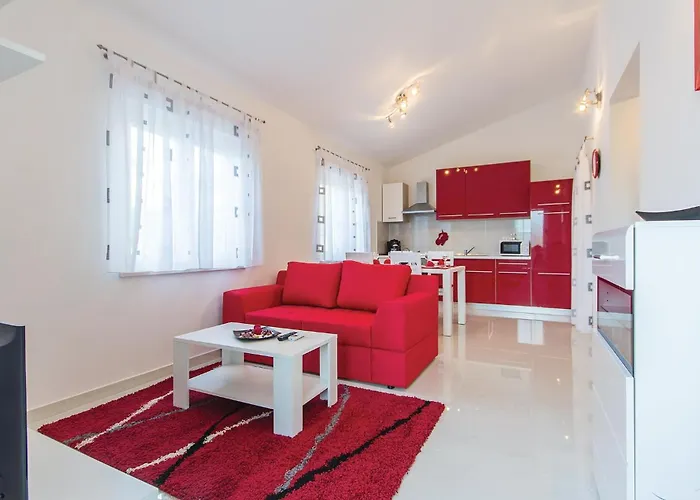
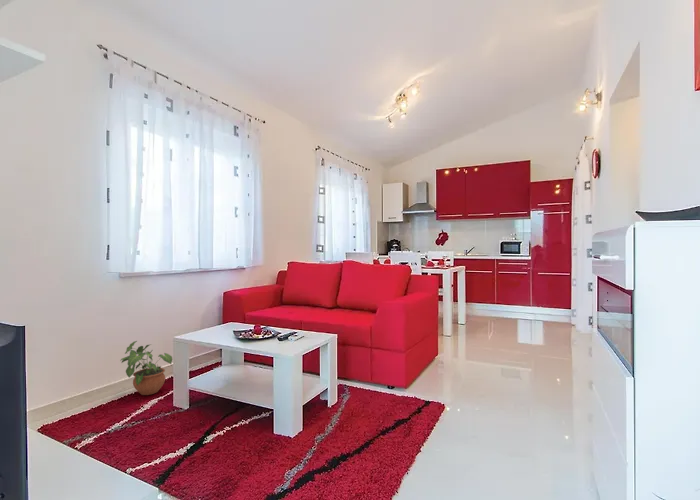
+ potted plant (143, 366)
